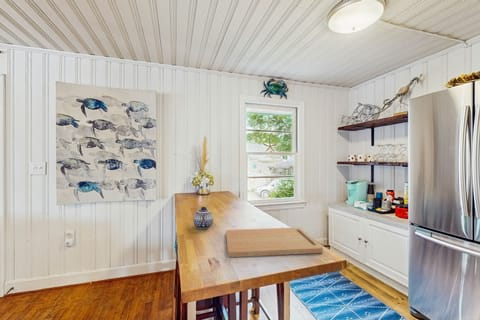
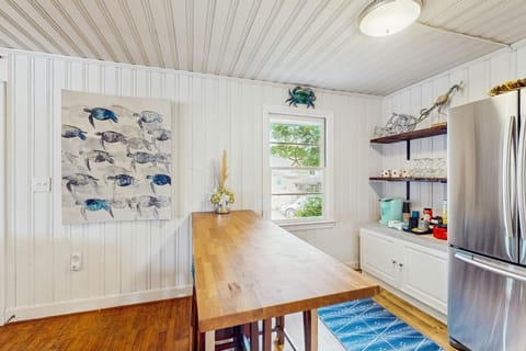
- teapot (203, 216)
- cutting board (269, 240)
